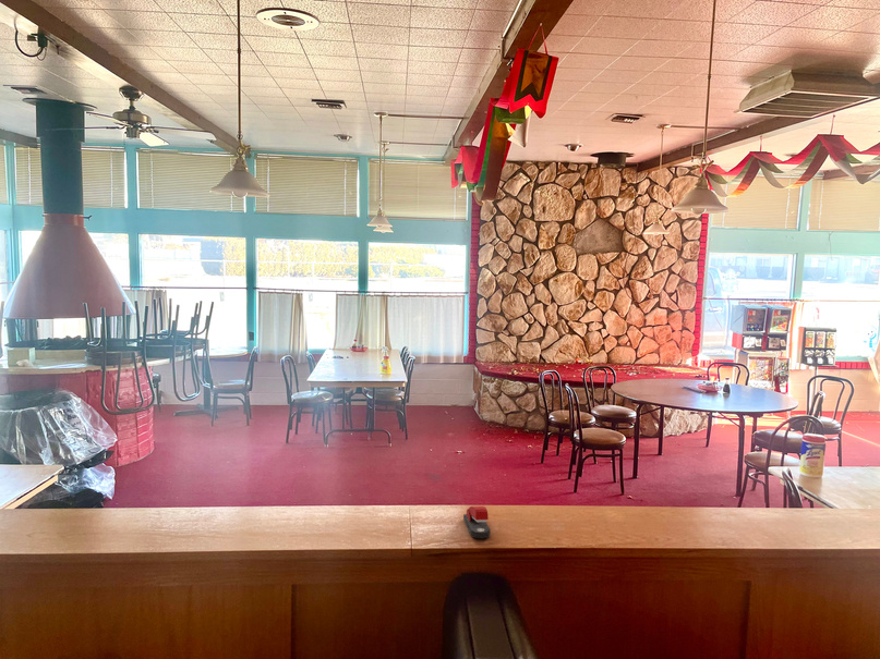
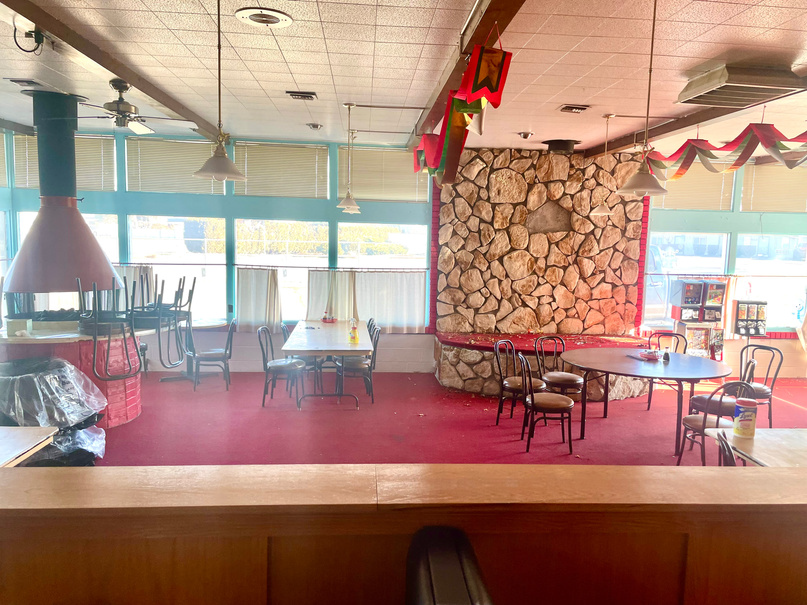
- stapler (477, 515)
